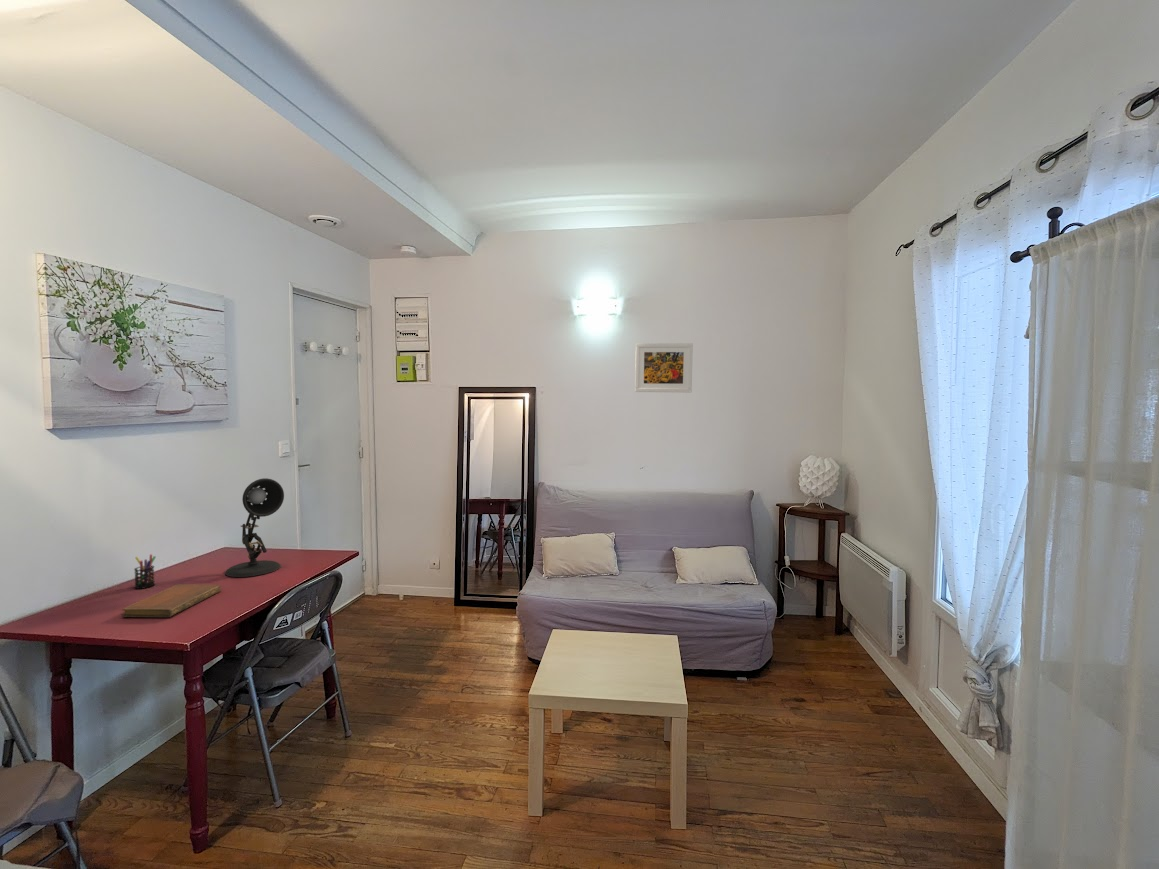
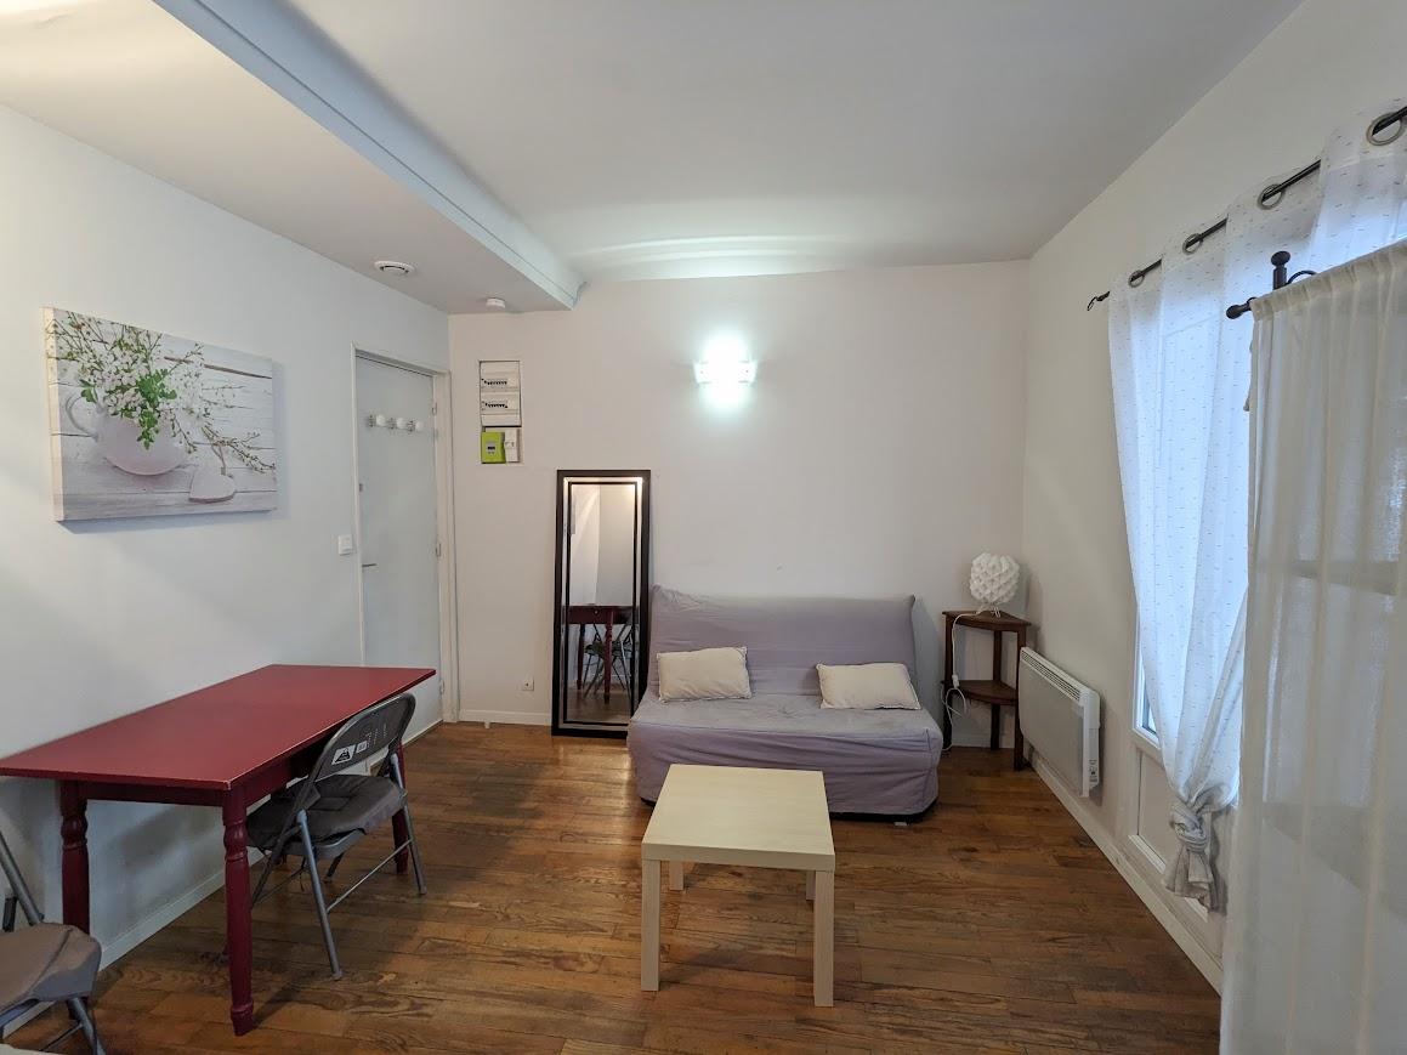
- desk lamp (253, 523)
- notebook (174, 599)
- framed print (663, 367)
- pen holder (146, 569)
